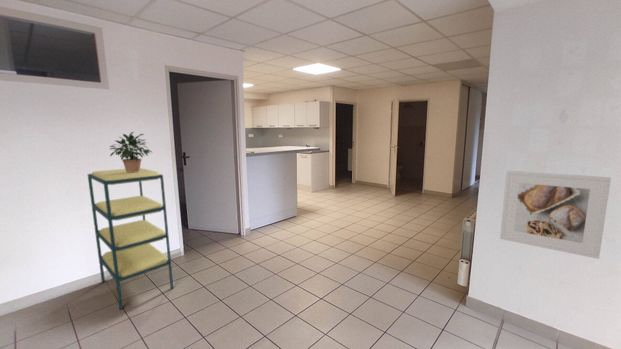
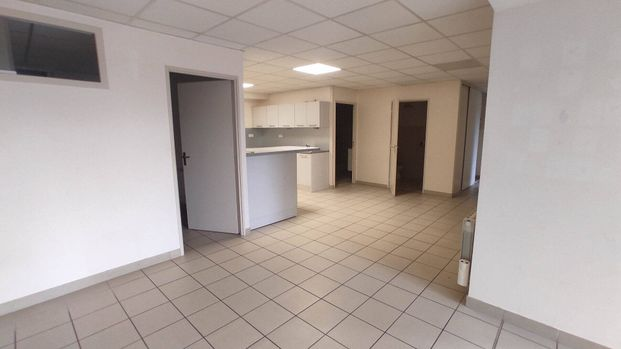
- potted plant (131, 151)
- shelving unit (130, 230)
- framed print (549, 211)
